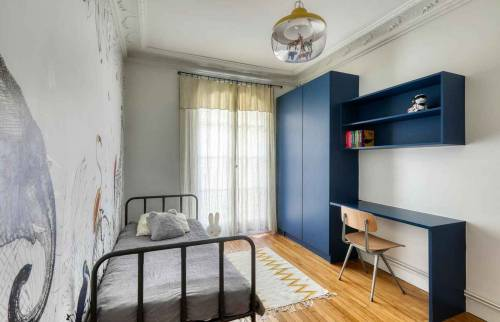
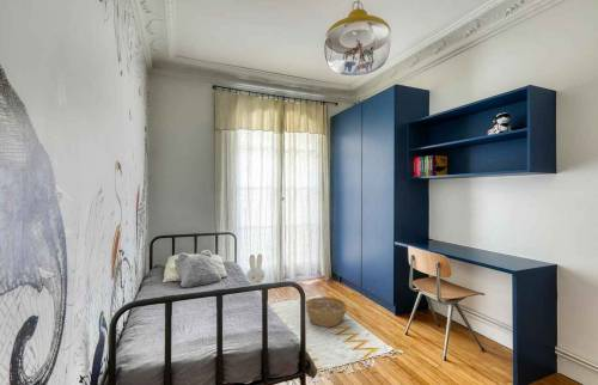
+ basket (325, 311)
